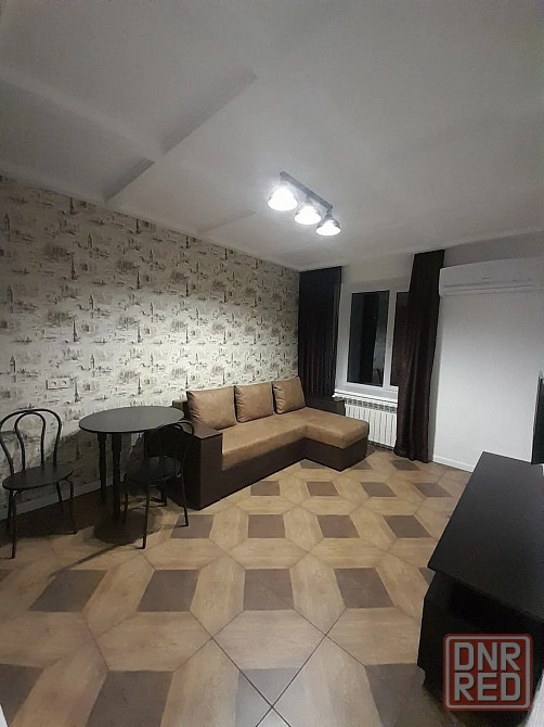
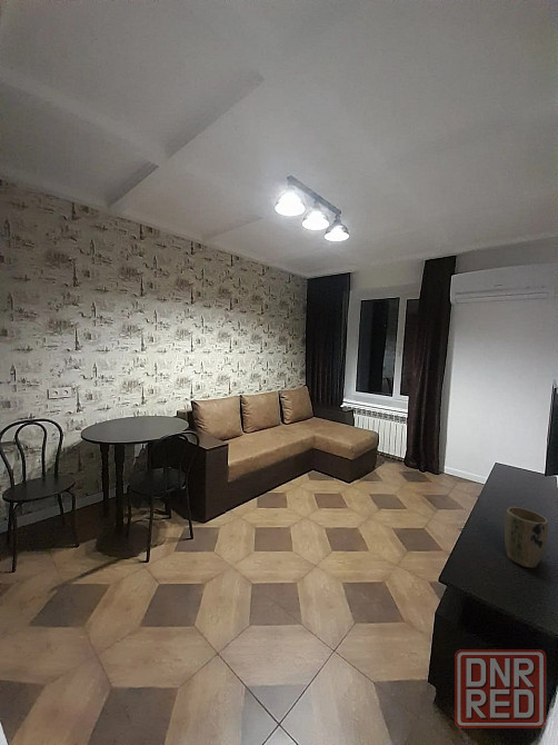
+ plant pot (524, 537)
